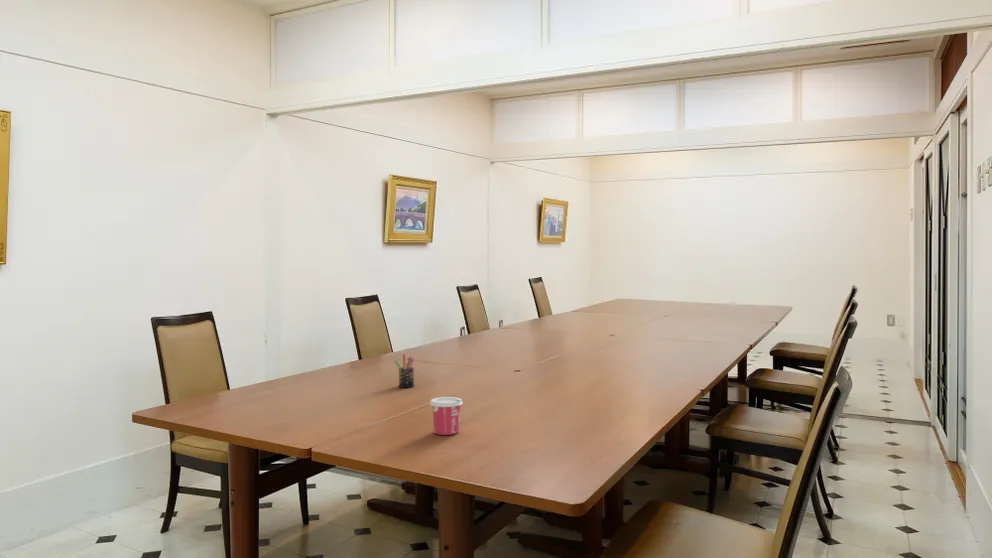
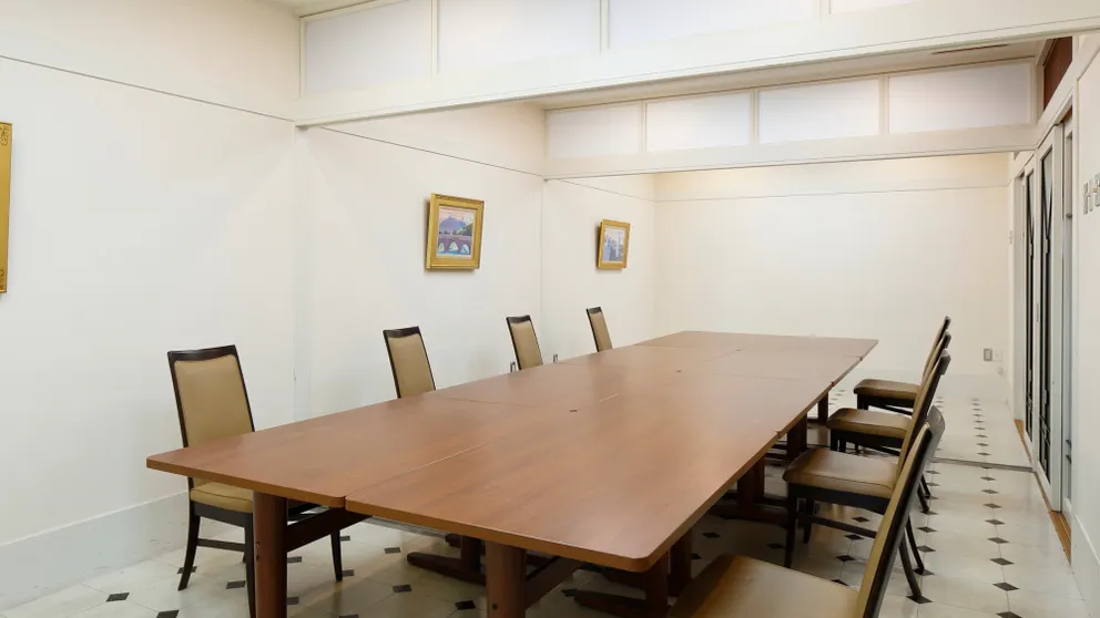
- cup (446, 415)
- pen holder (404, 370)
